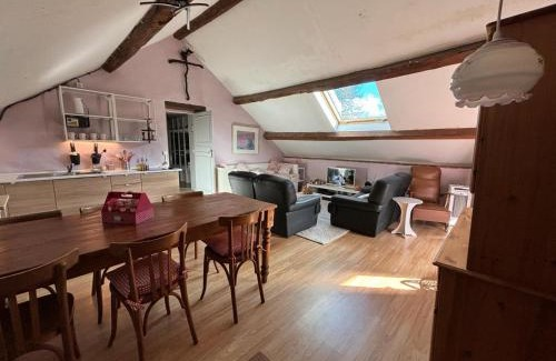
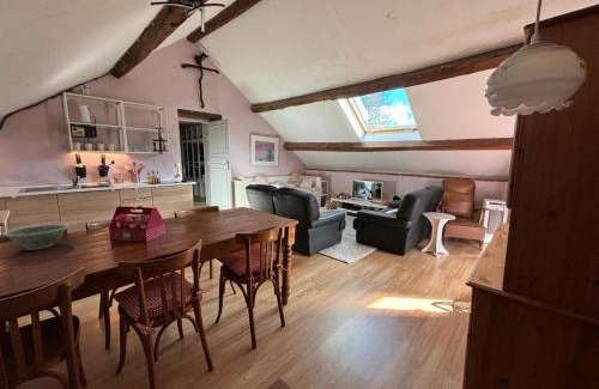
+ decorative bowl (38, 237)
